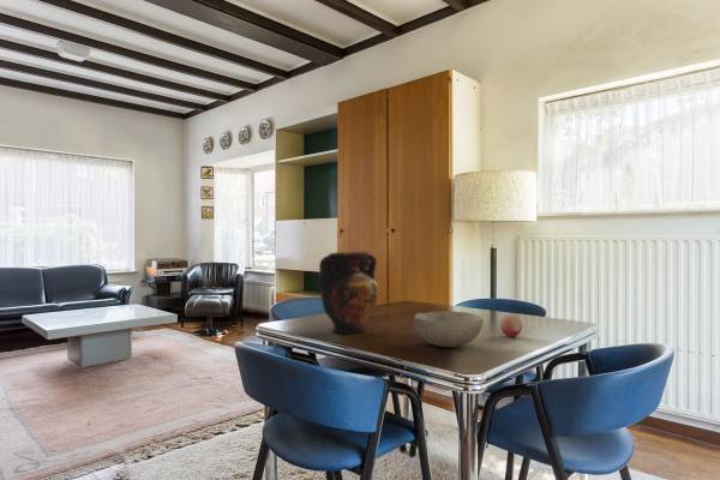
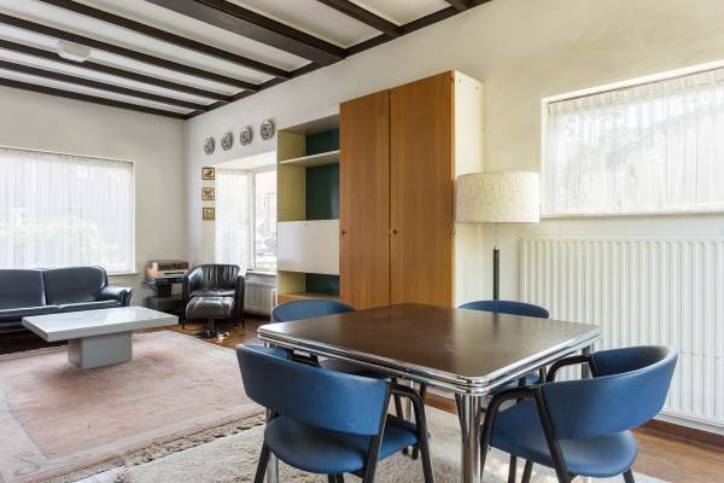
- vase (348, 290)
- fruit (510, 324)
- bowl (448, 330)
